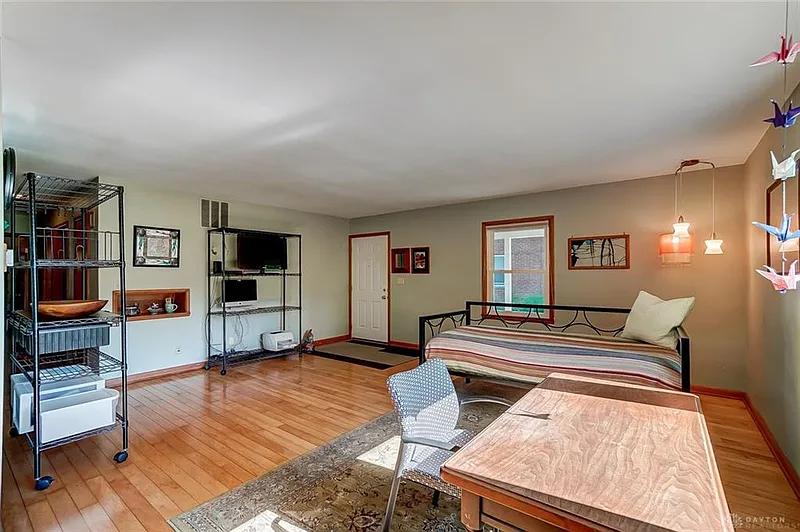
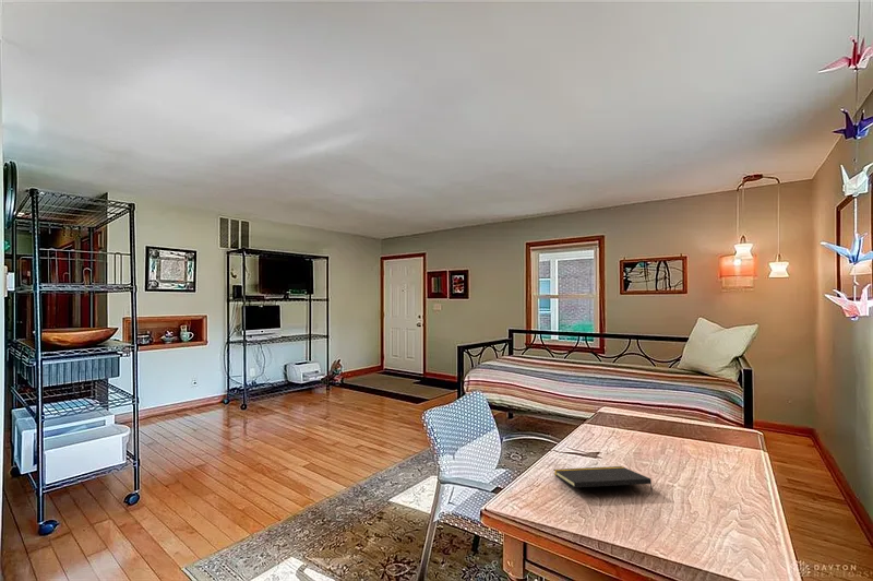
+ notepad (599, 476)
